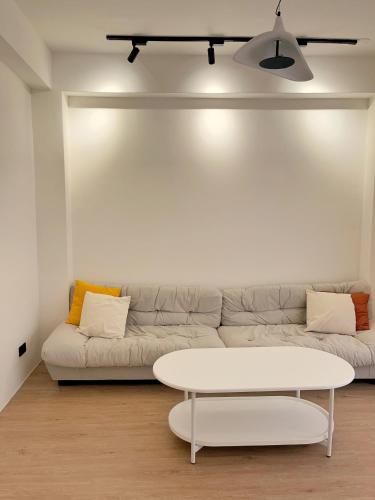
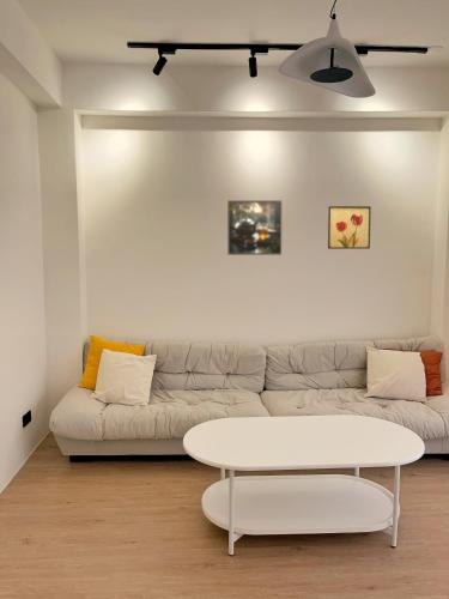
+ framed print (254, 228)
+ wall art (348, 228)
